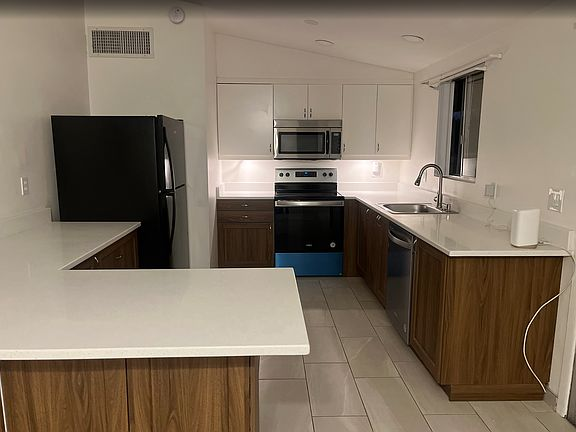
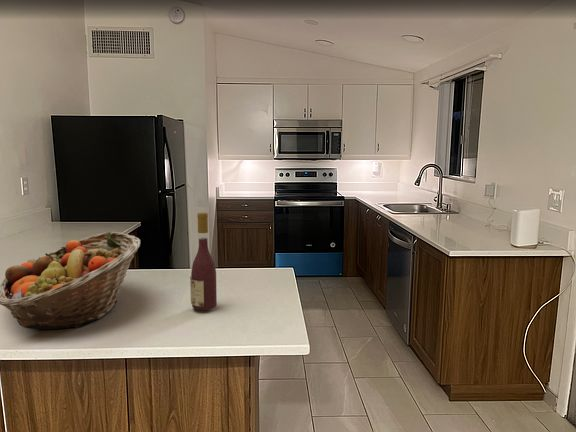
+ wine bottle (203, 261)
+ fruit basket (72, 275)
